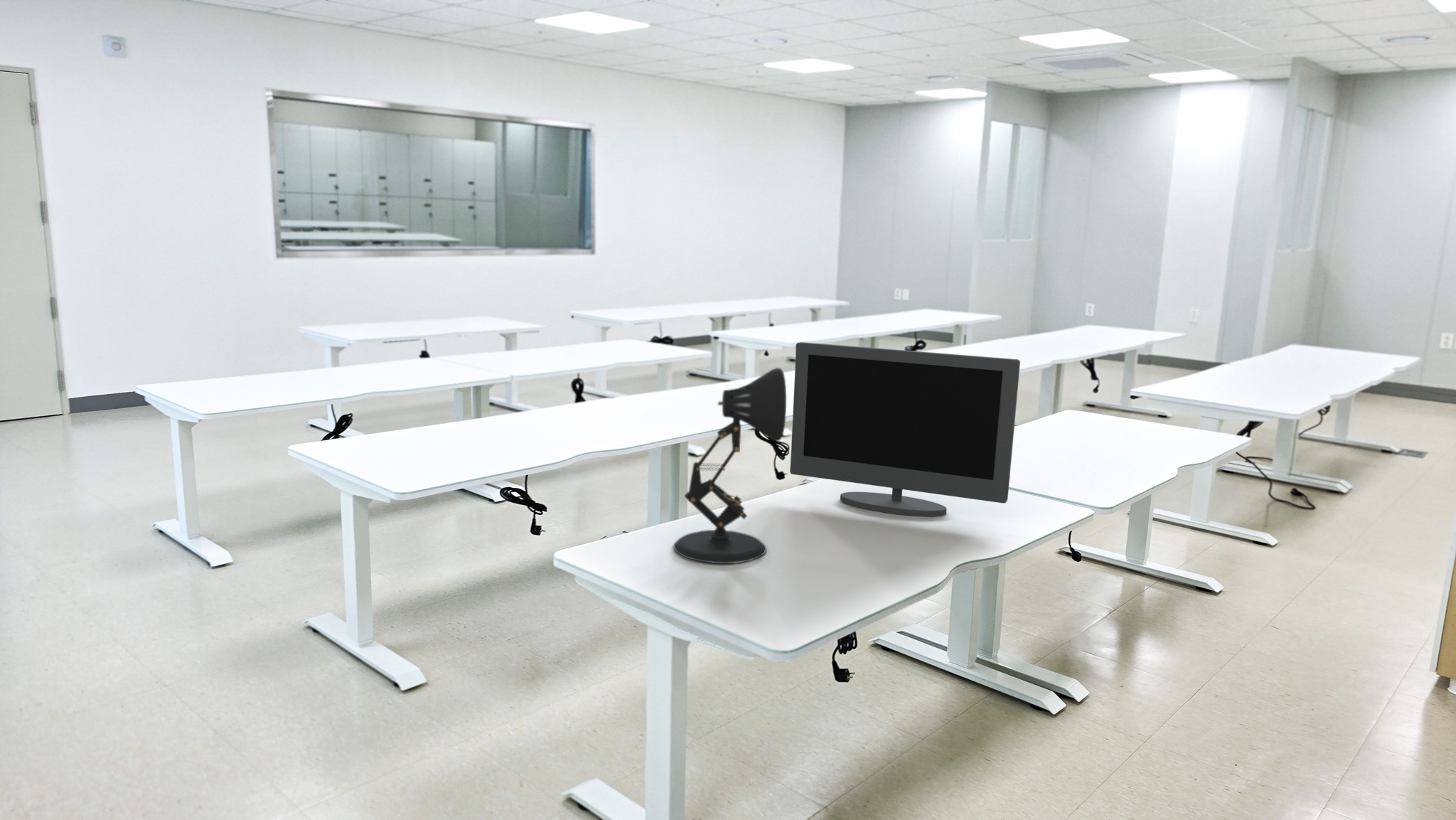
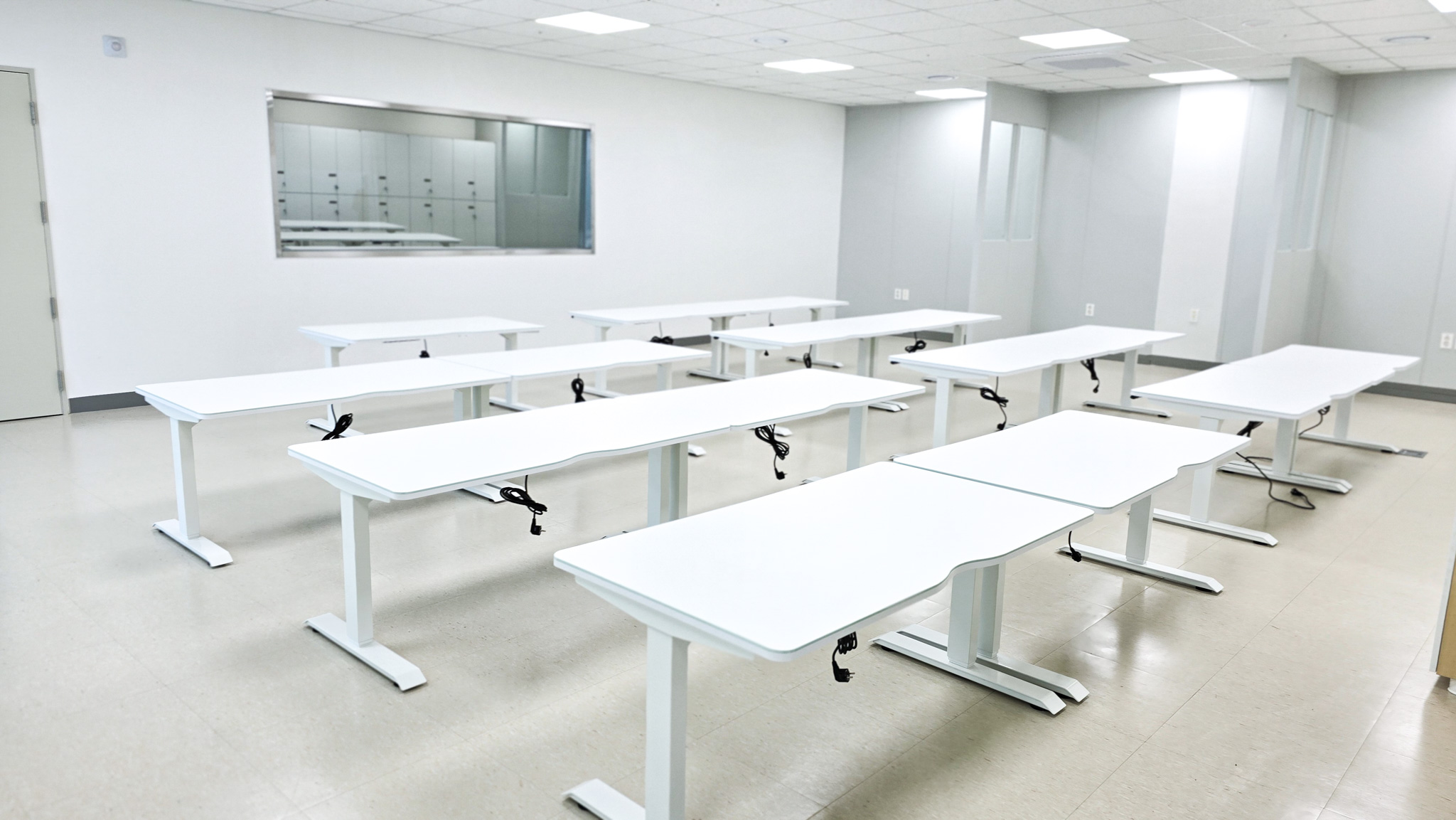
- desk lamp (727, 459)
- monitor (898, 429)
